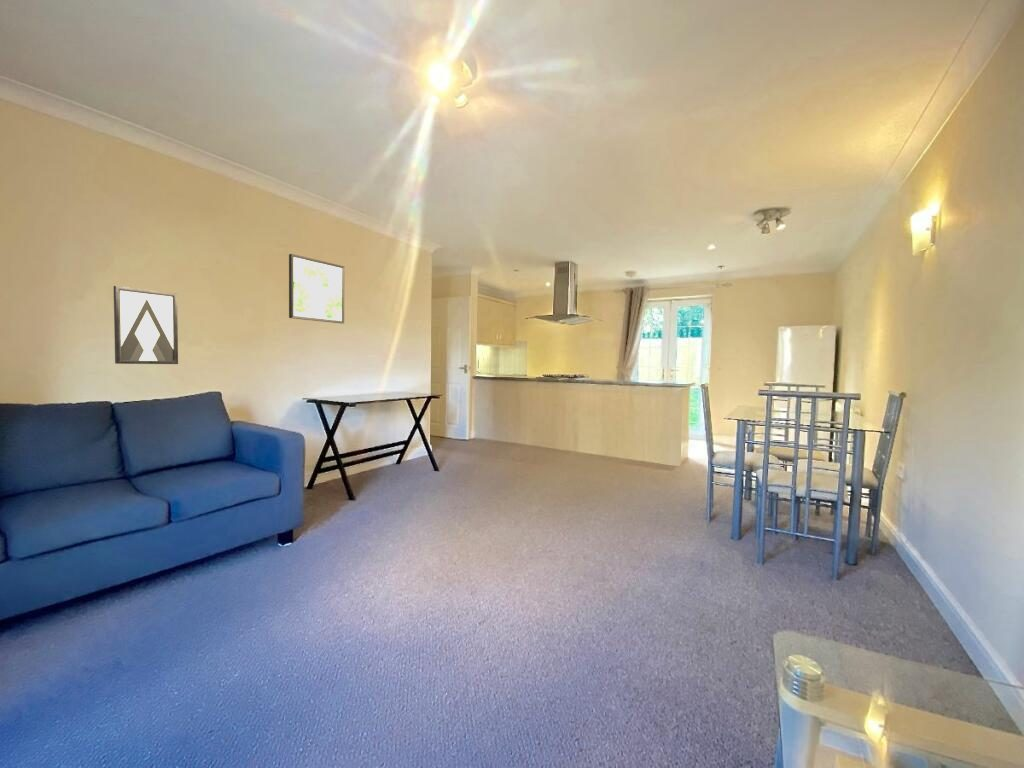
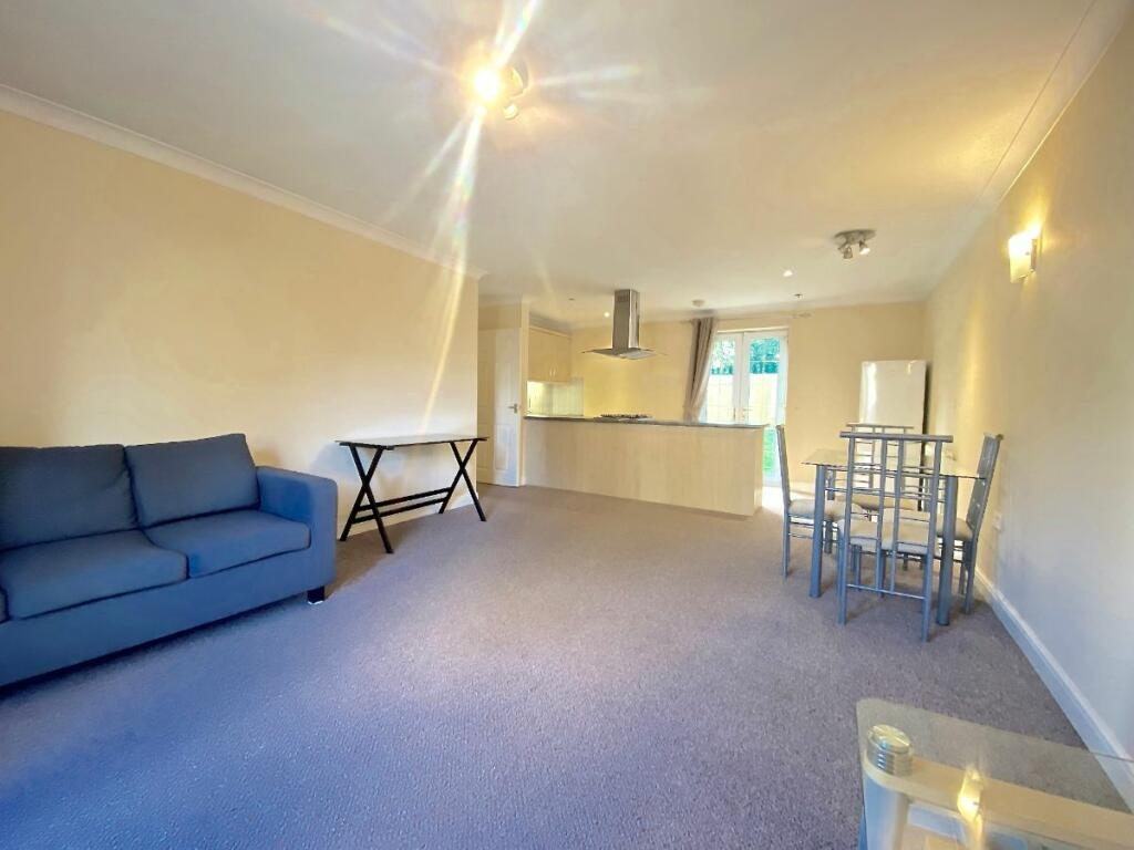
- wall art (147, 327)
- wall art (318, 290)
